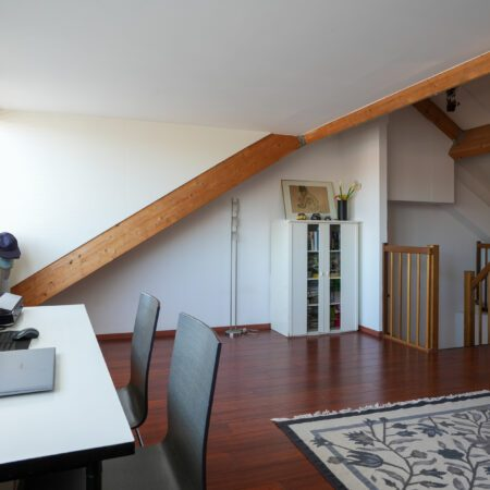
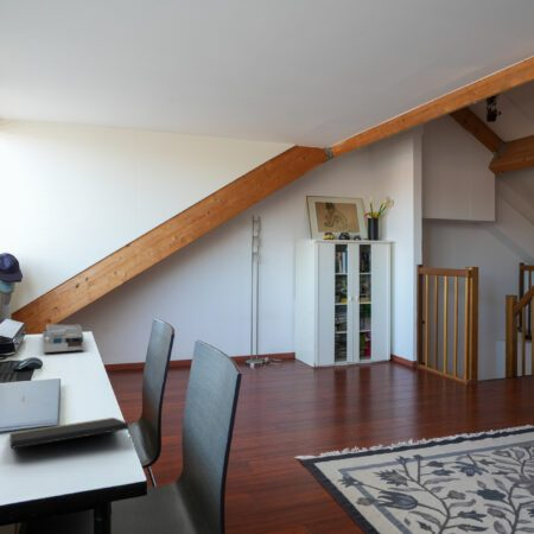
+ notepad (68, 431)
+ desk organizer (62, 333)
